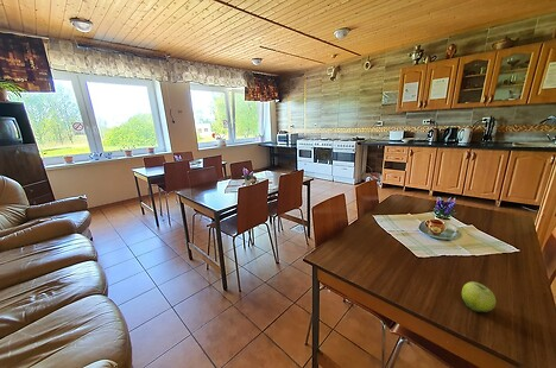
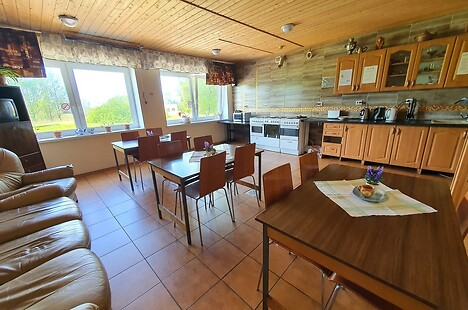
- fruit (478, 296)
